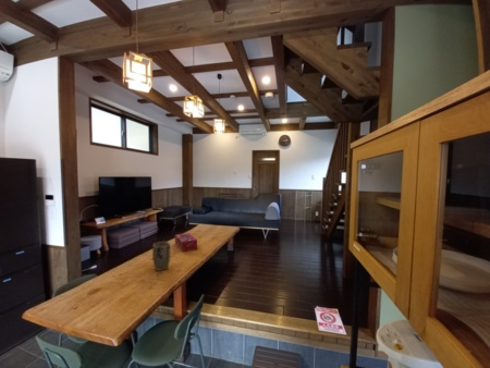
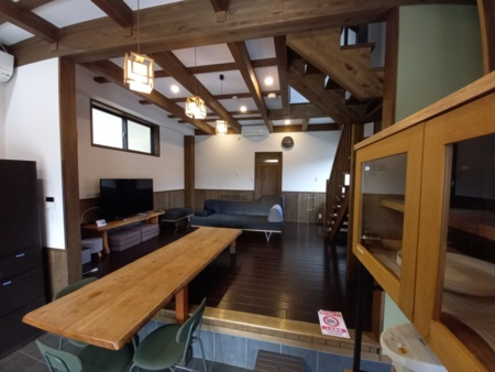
- plant pot (161, 256)
- tissue box (185, 242)
